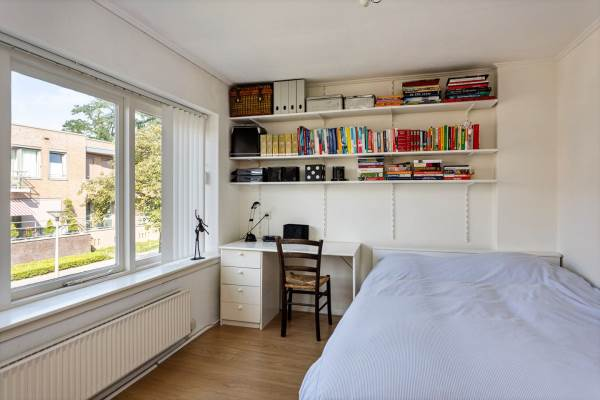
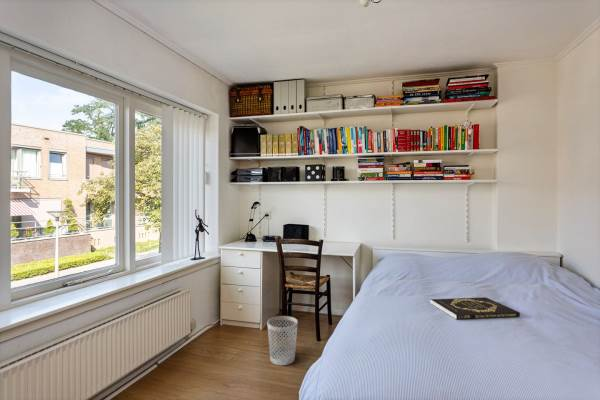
+ book (472, 307)
+ wastebasket (282, 340)
